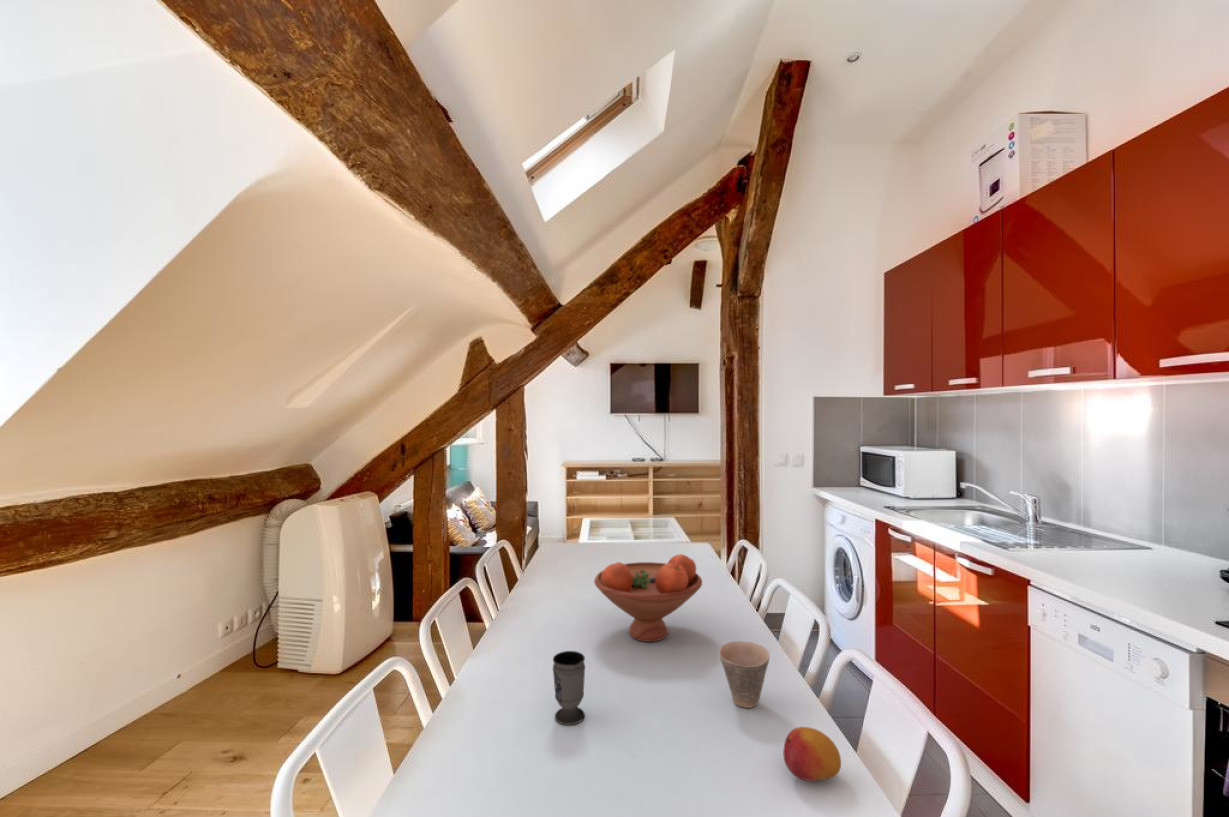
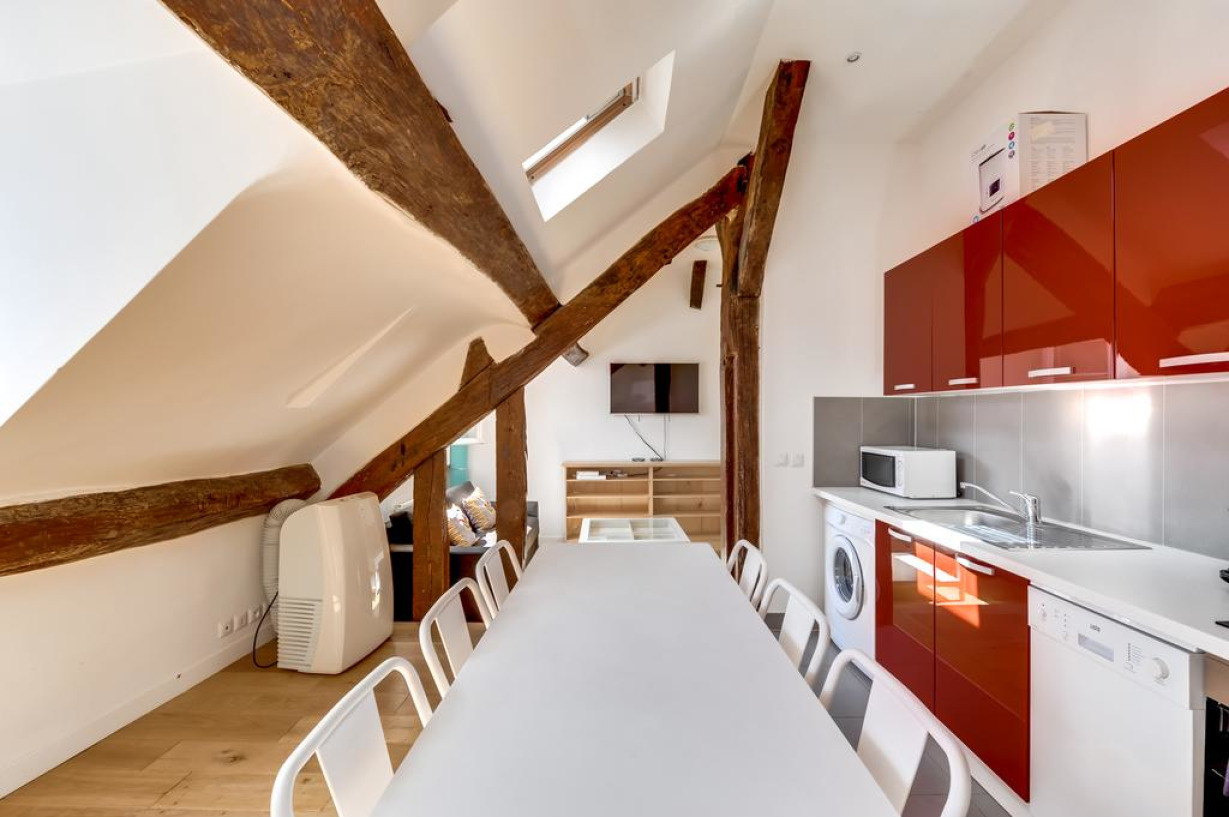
- fruit (812, 753)
- cup (569, 686)
- fruit bowl (648, 594)
- cup (744, 677)
